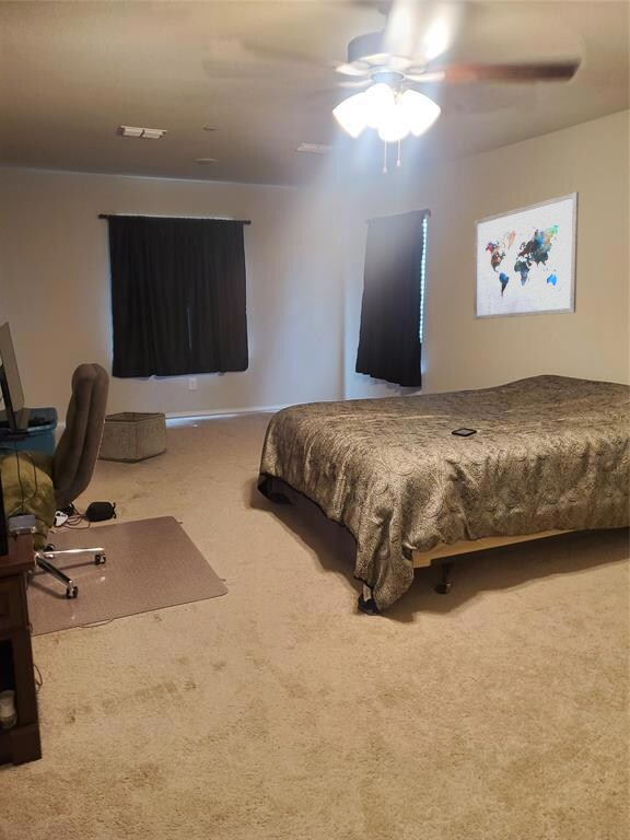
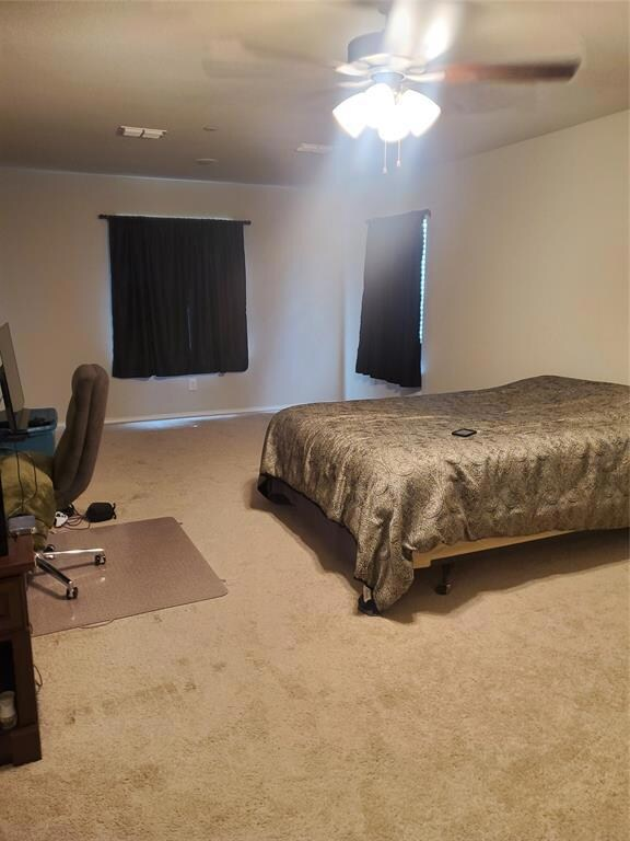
- storage bin (130, 434)
- wall art (520, 262)
